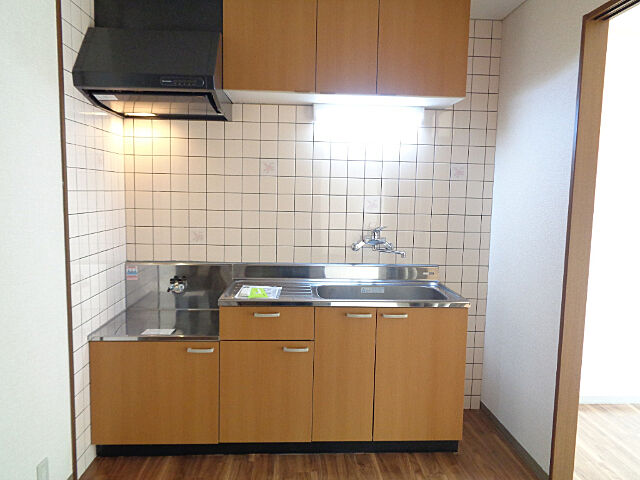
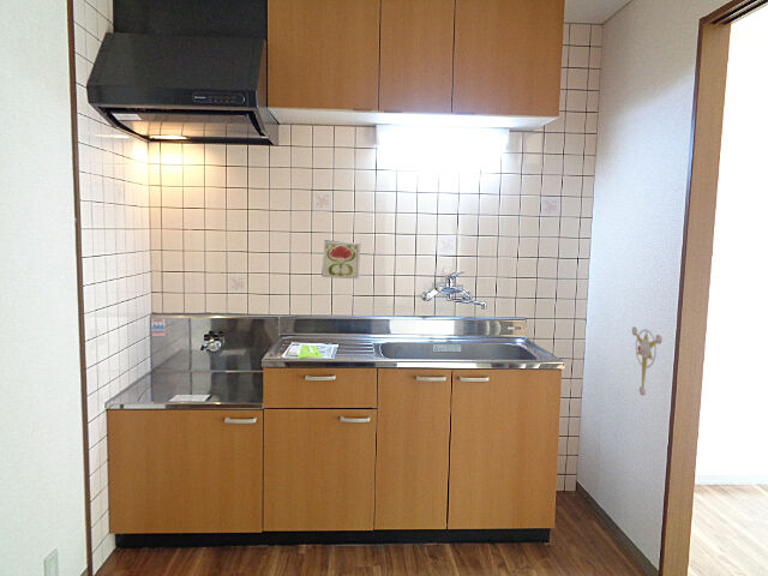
+ wall ornament (641, 362)
+ decorative tile (341, 259)
